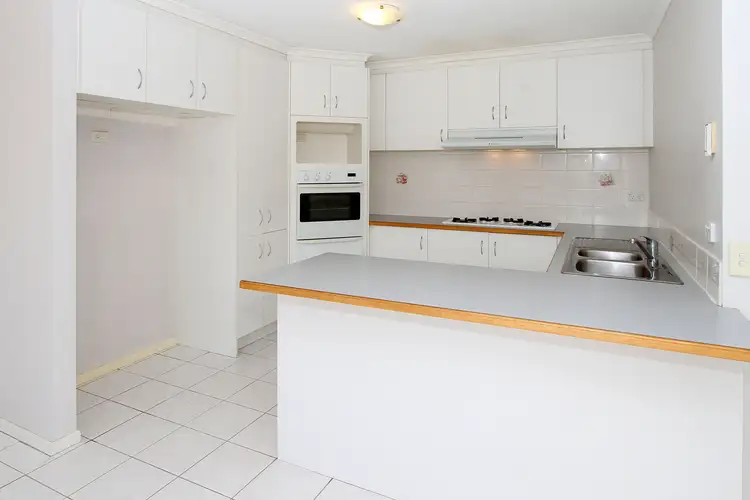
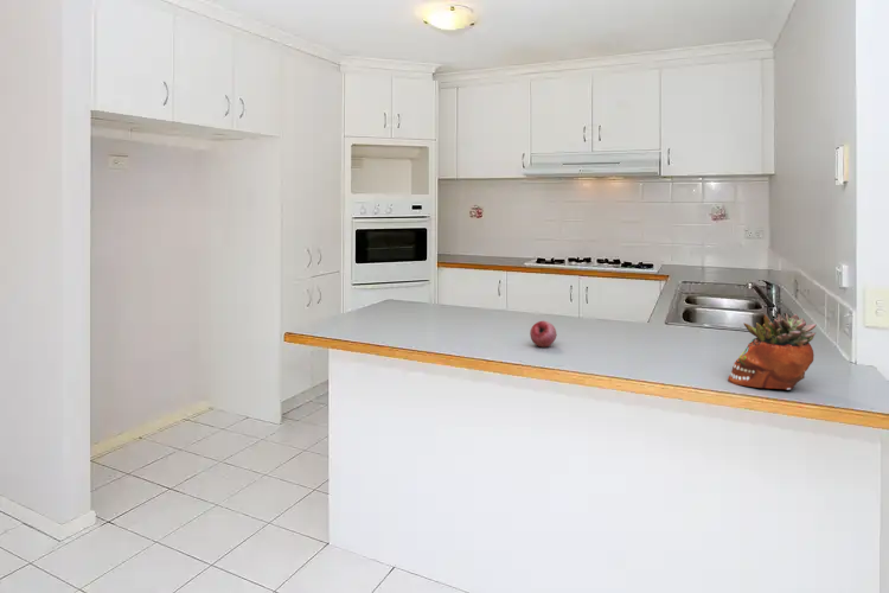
+ succulent planter (770, 349)
+ fruit (543, 333)
